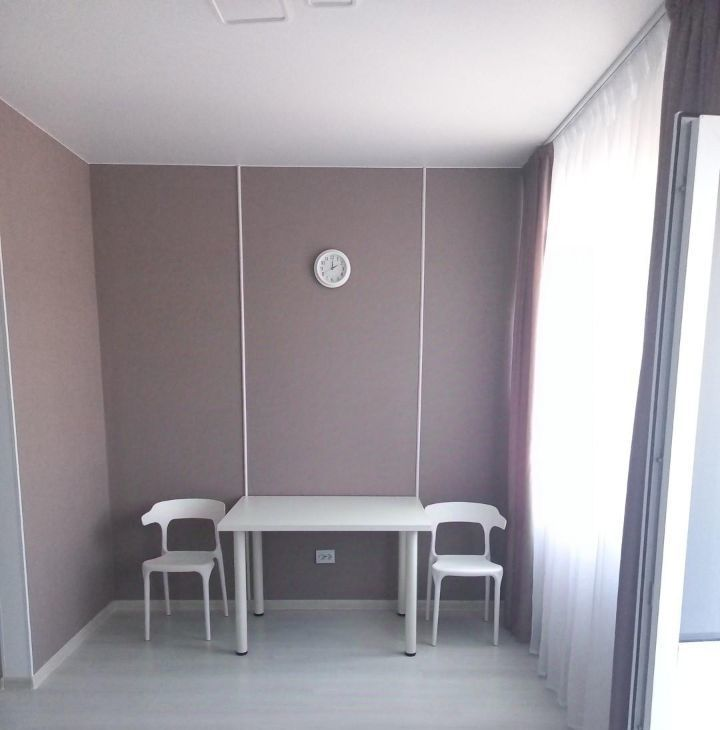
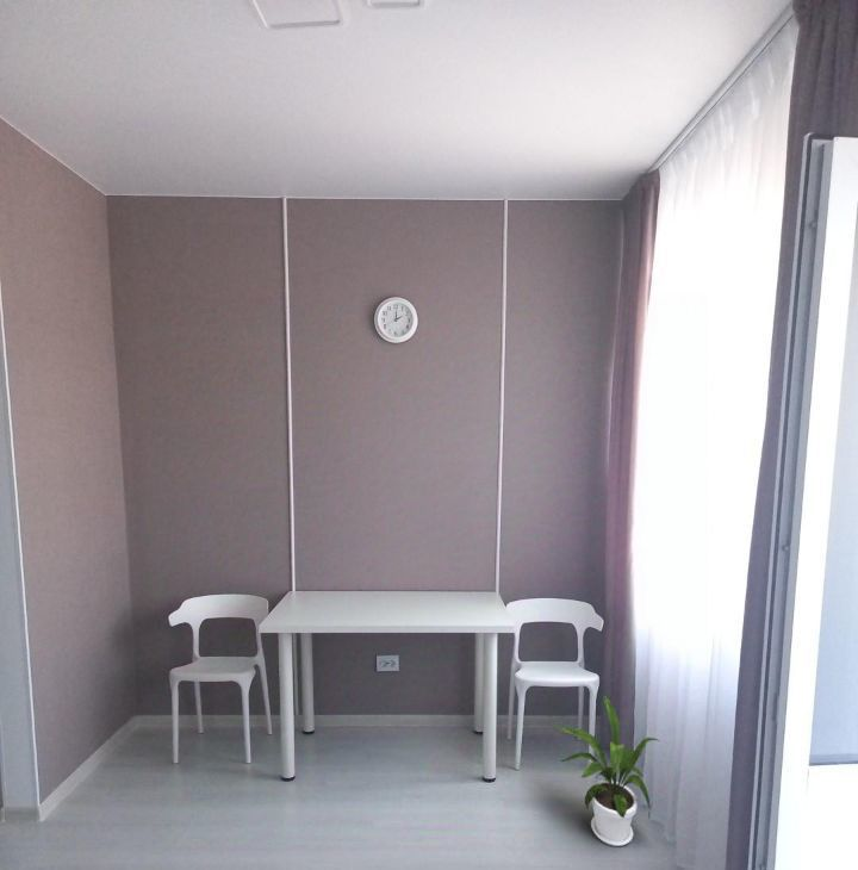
+ house plant (611, 773)
